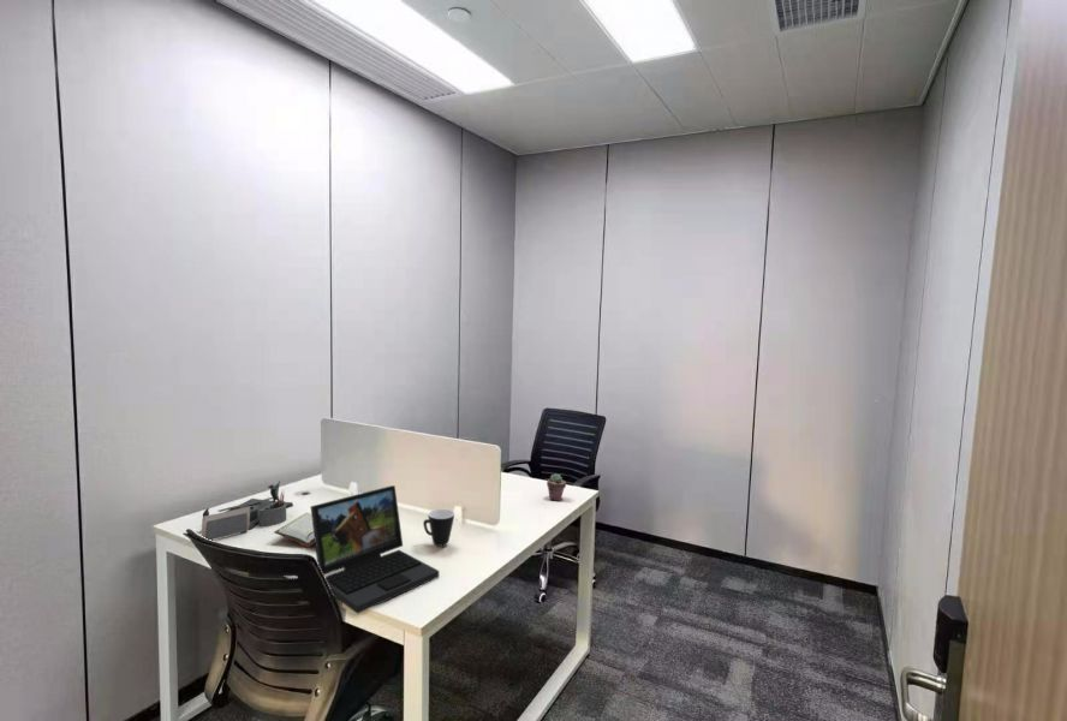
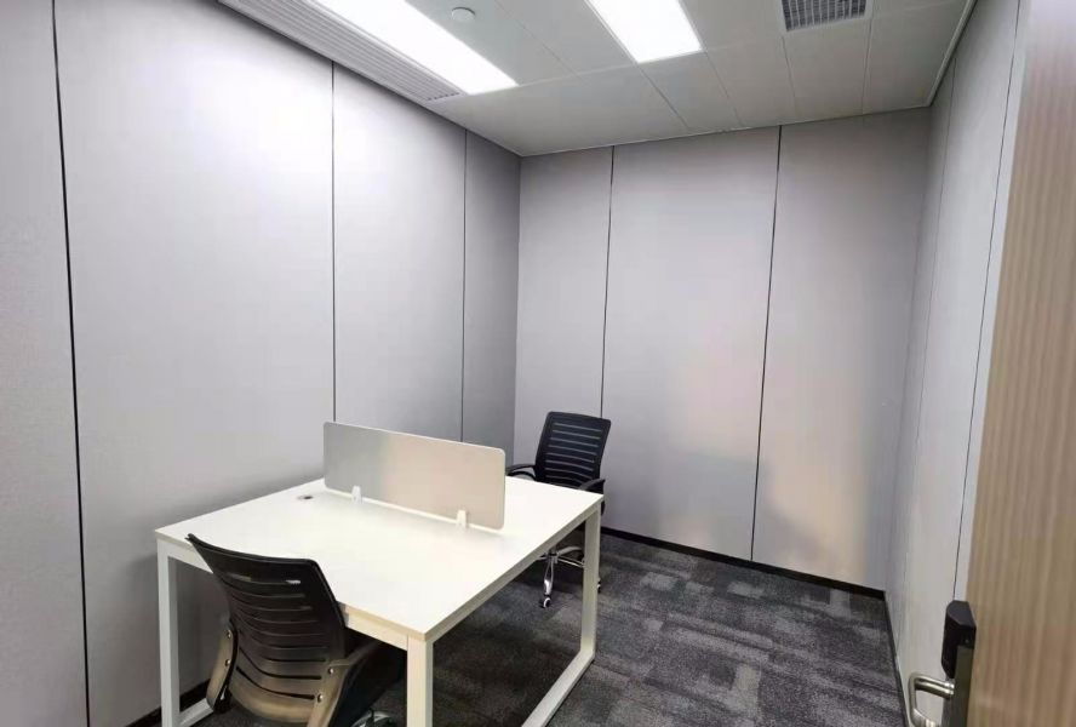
- potted succulent (555, 485)
- mug (437, 529)
- laptop (375, 541)
- book (312, 528)
- desk organizer (246, 505)
